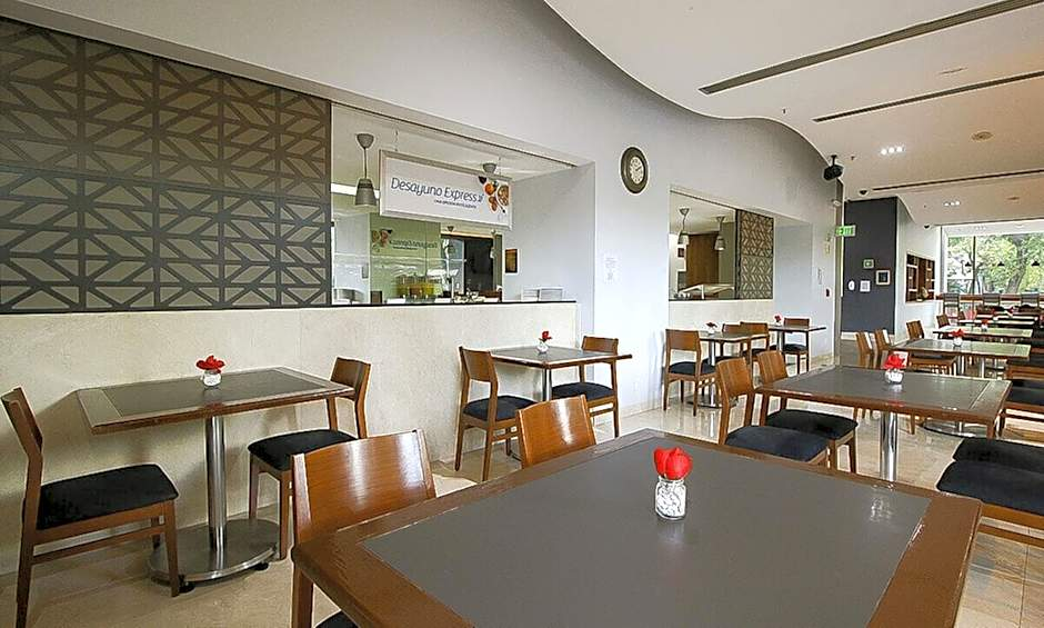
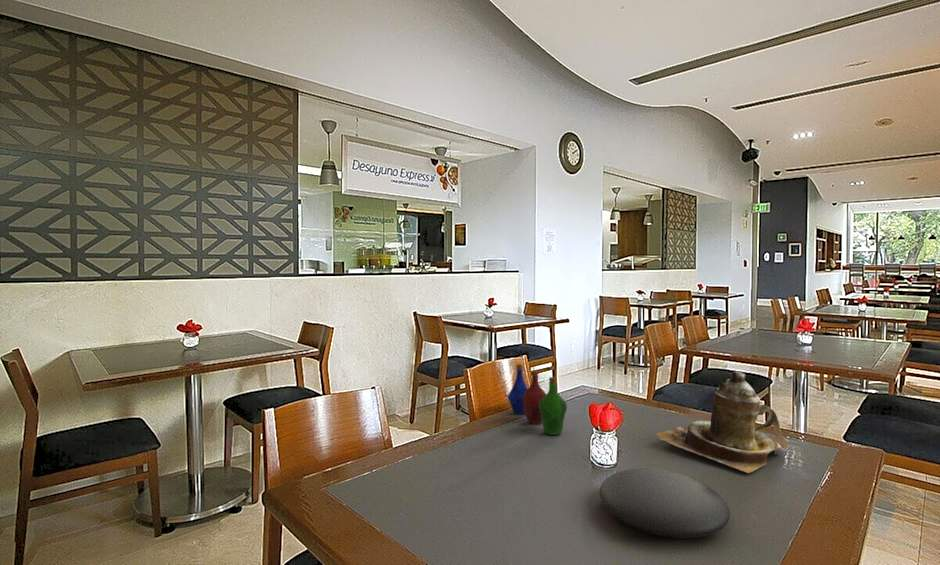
+ plate (661, 499)
+ bottle (535, 396)
+ teapot (722, 410)
